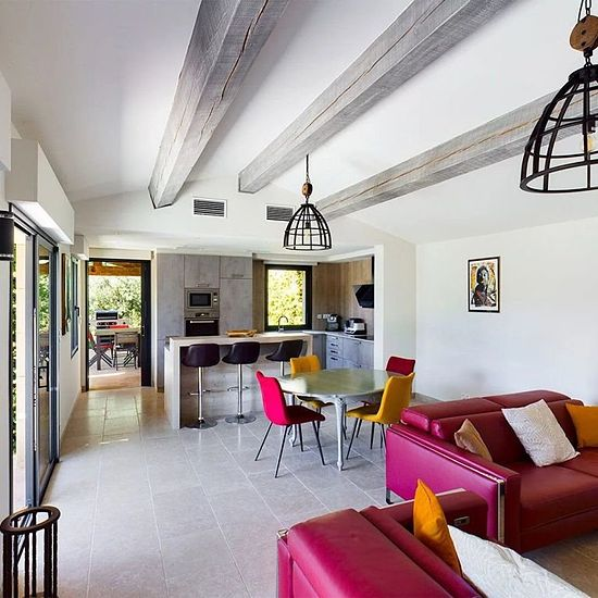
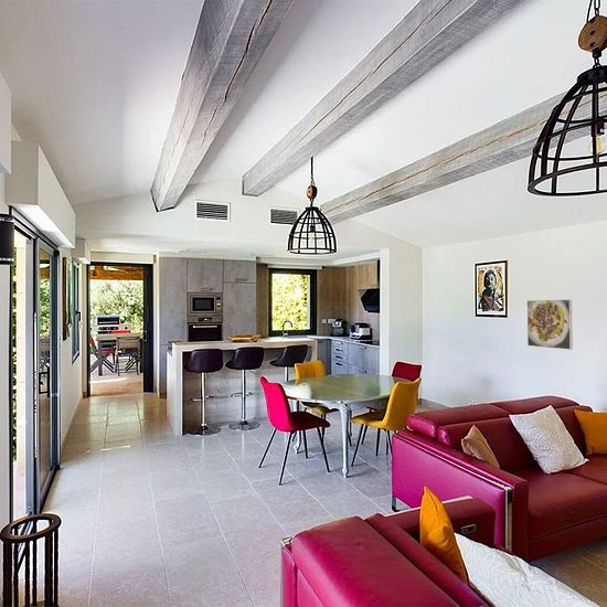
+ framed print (549, 323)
